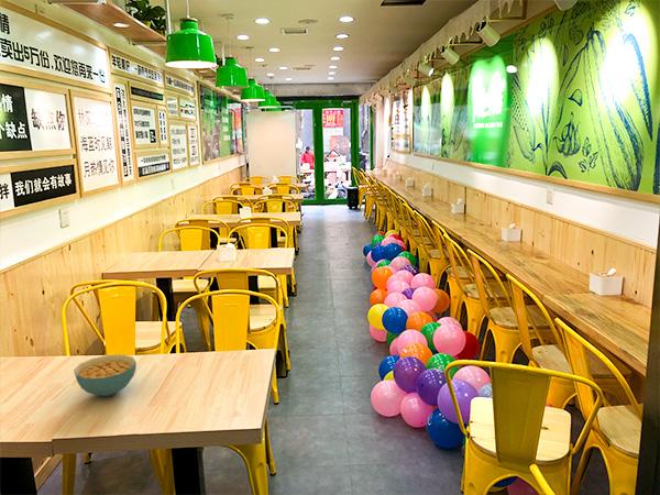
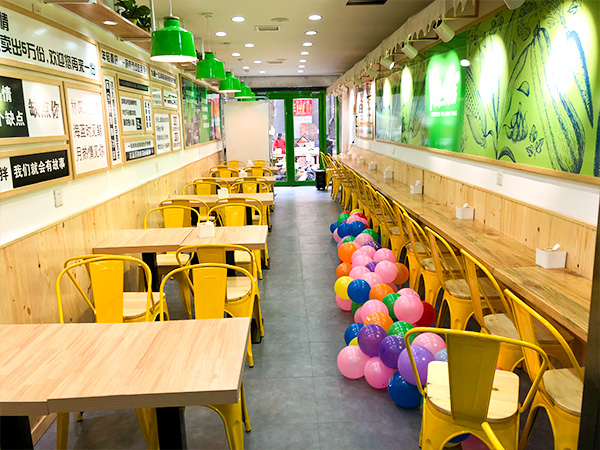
- cereal bowl (107, 378)
